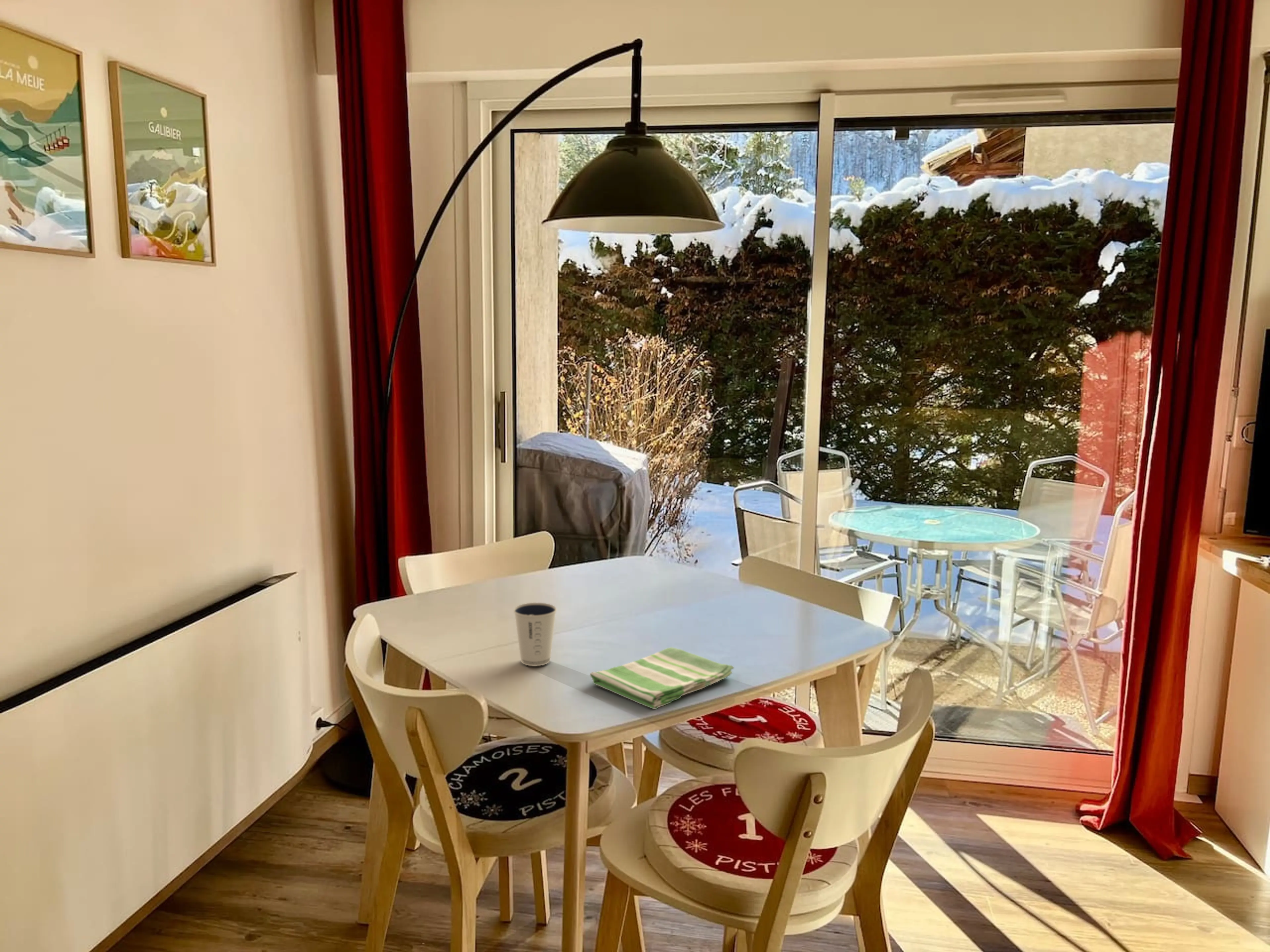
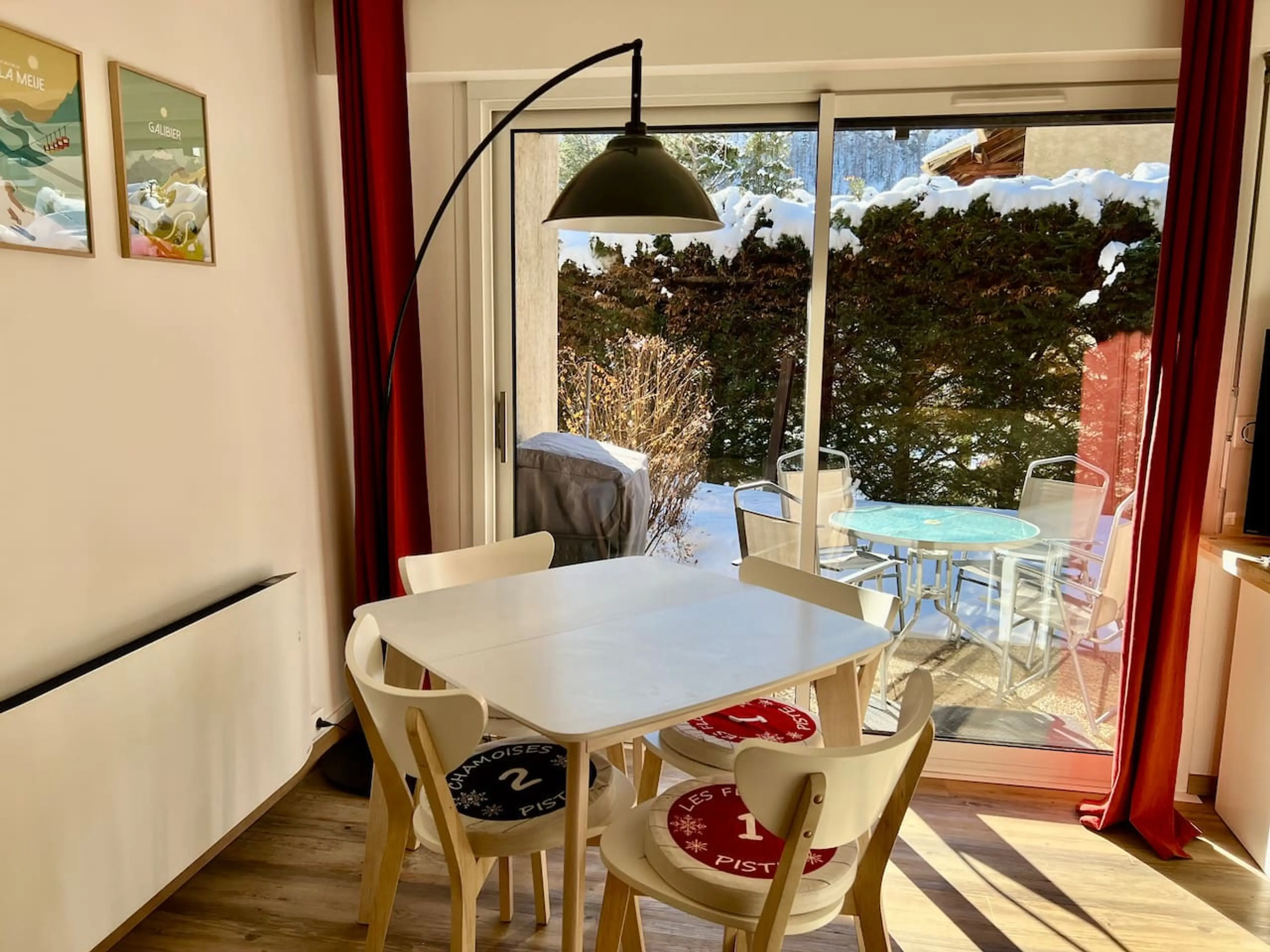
- dish towel (662, 674)
- dixie cup (535, 635)
